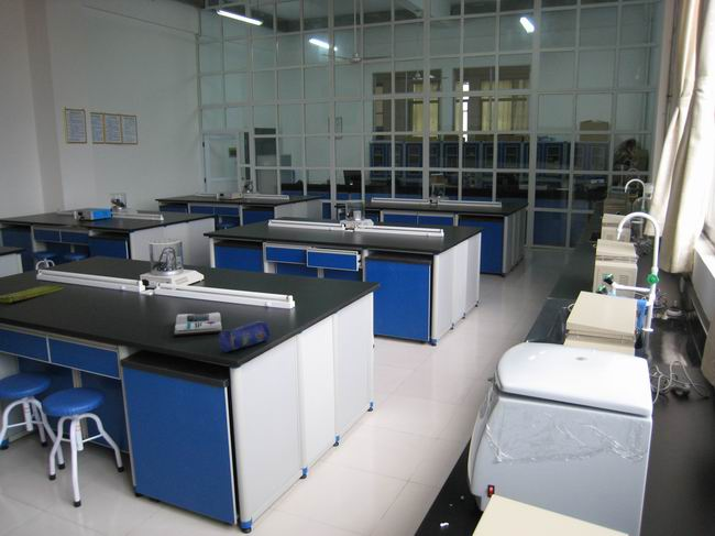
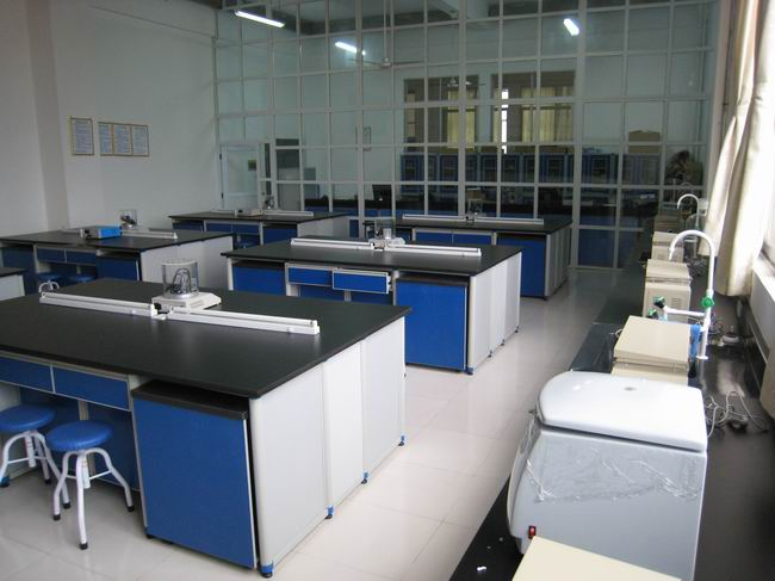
- pencil case (245, 335)
- dish towel (28, 292)
- book (198, 322)
